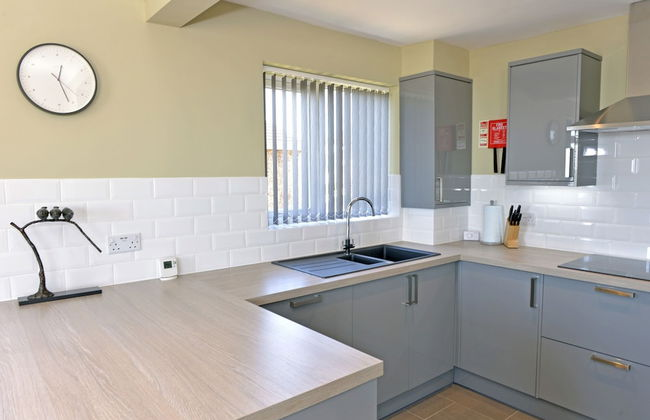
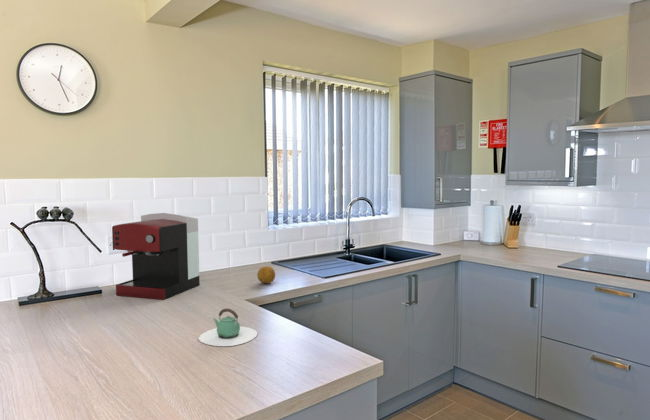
+ fruit (266, 275)
+ teapot (228, 322)
+ coffee maker (152, 253)
